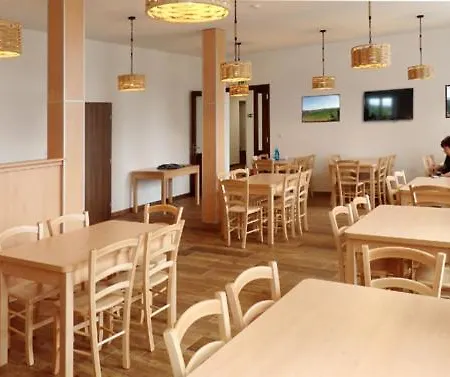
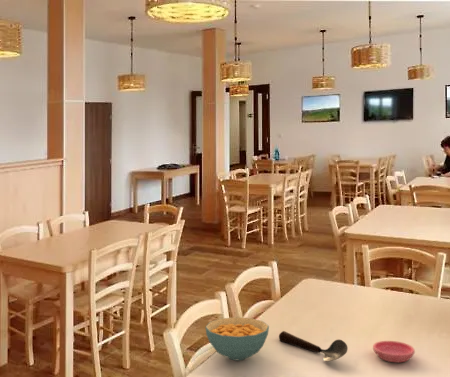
+ cereal bowl (237, 341)
+ spoon (311, 343)
+ saucer (393, 352)
